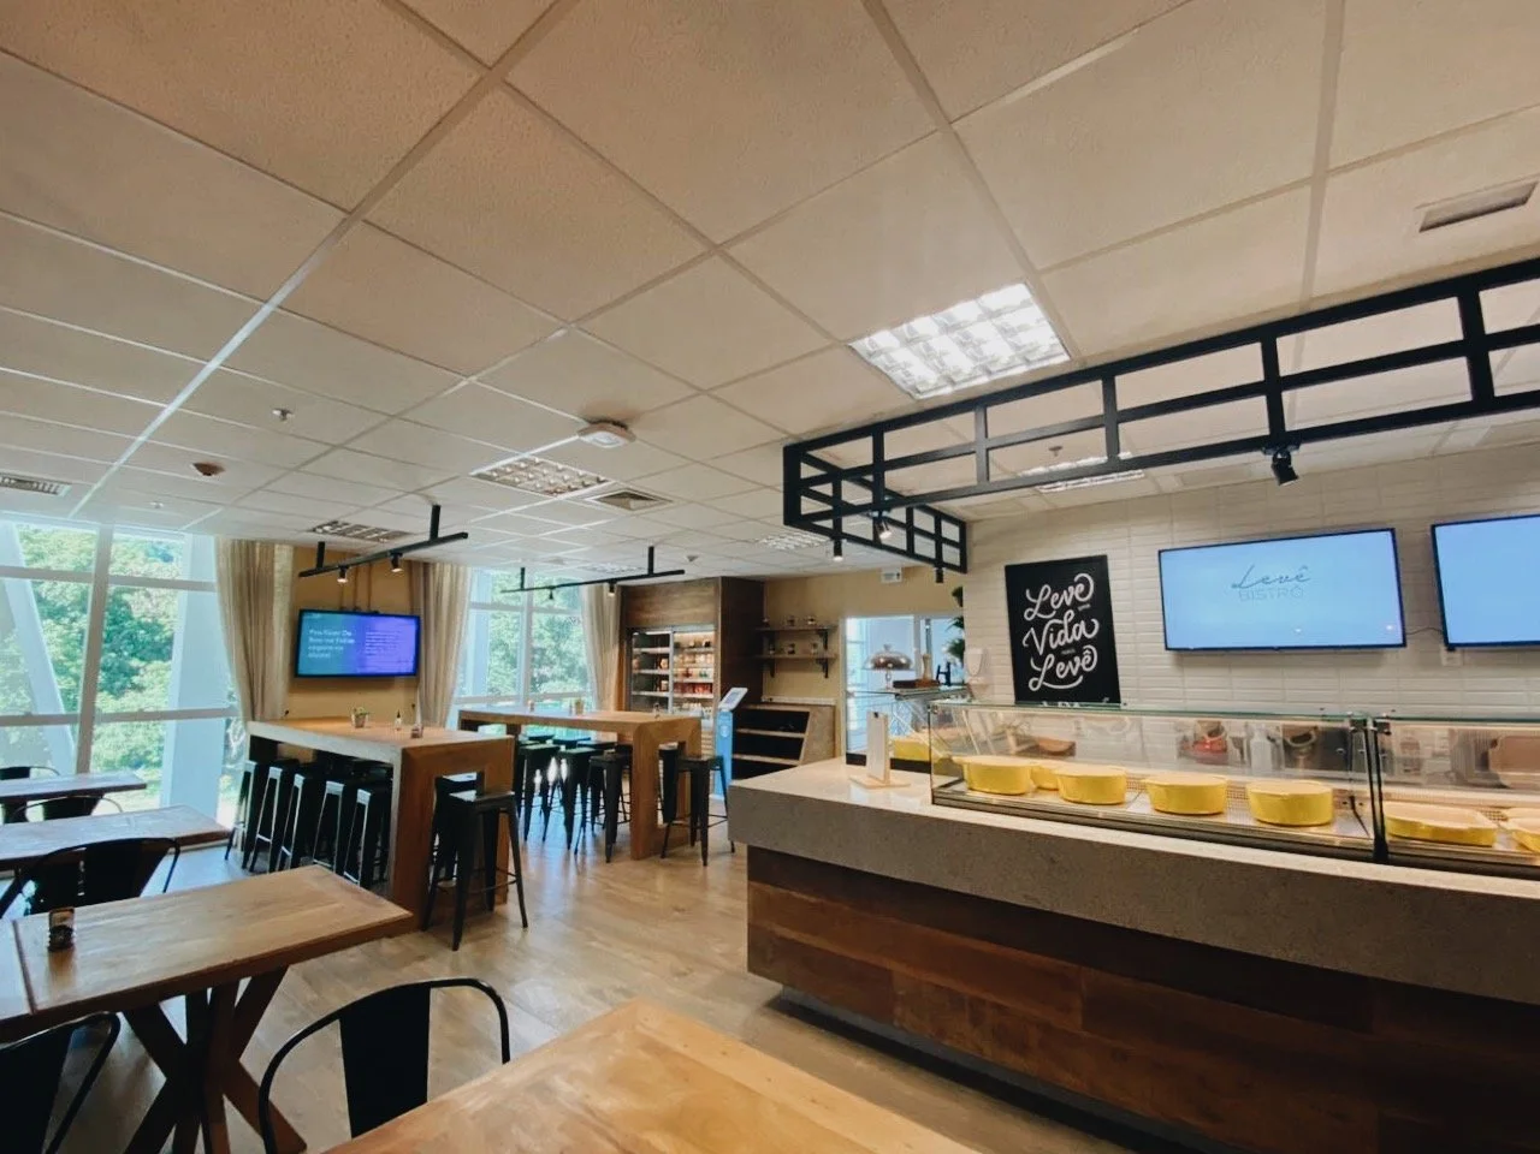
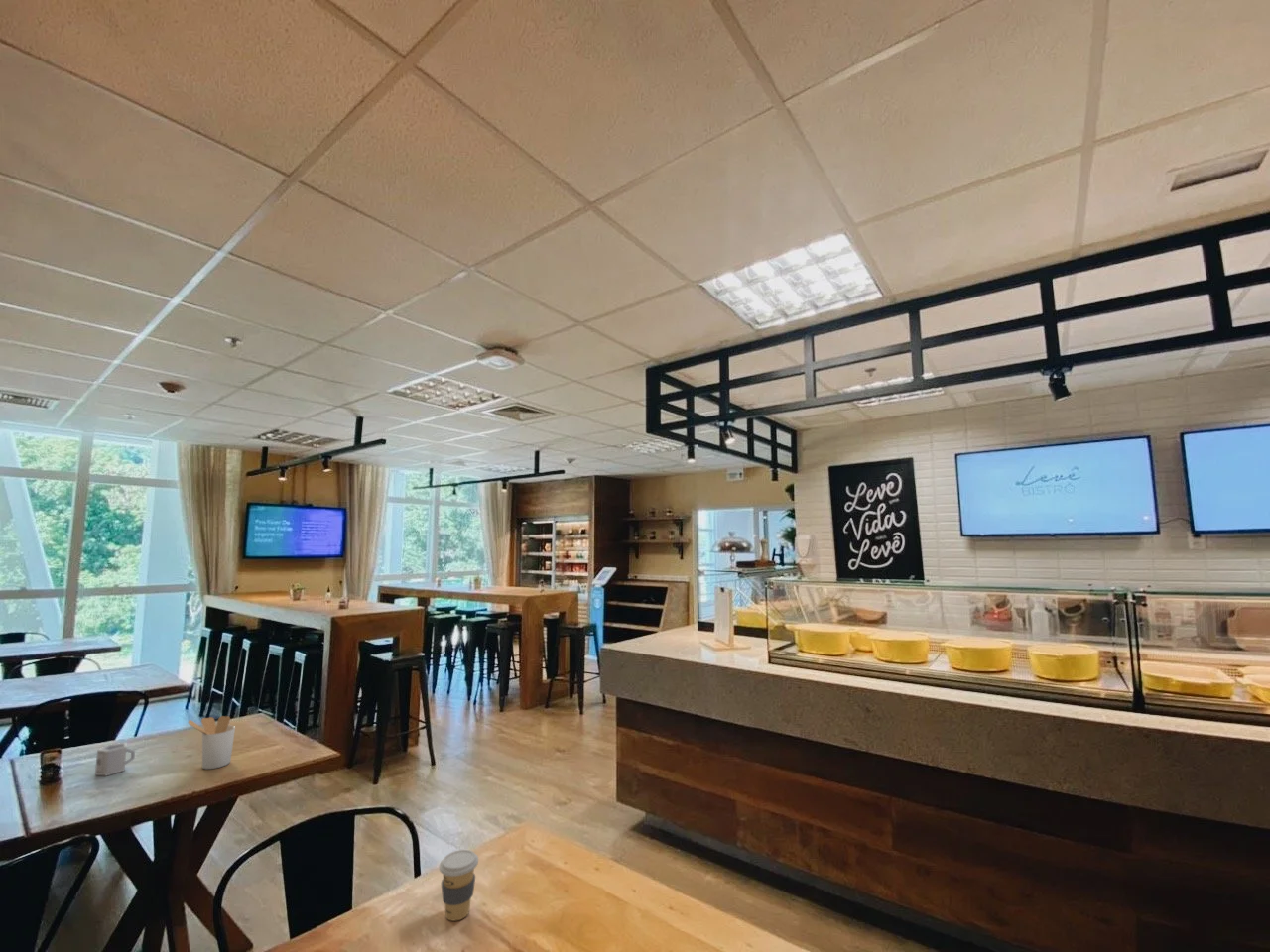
+ cup (115, 758)
+ coffee cup (458, 886)
+ utensil holder (209, 740)
